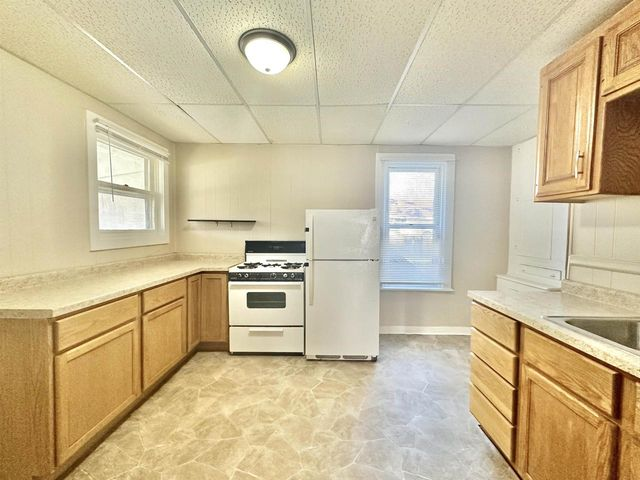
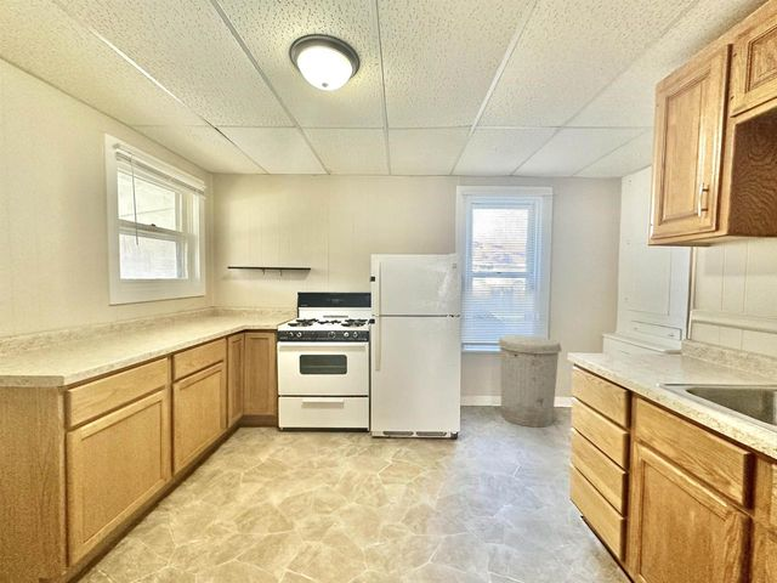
+ trash can (527, 377)
